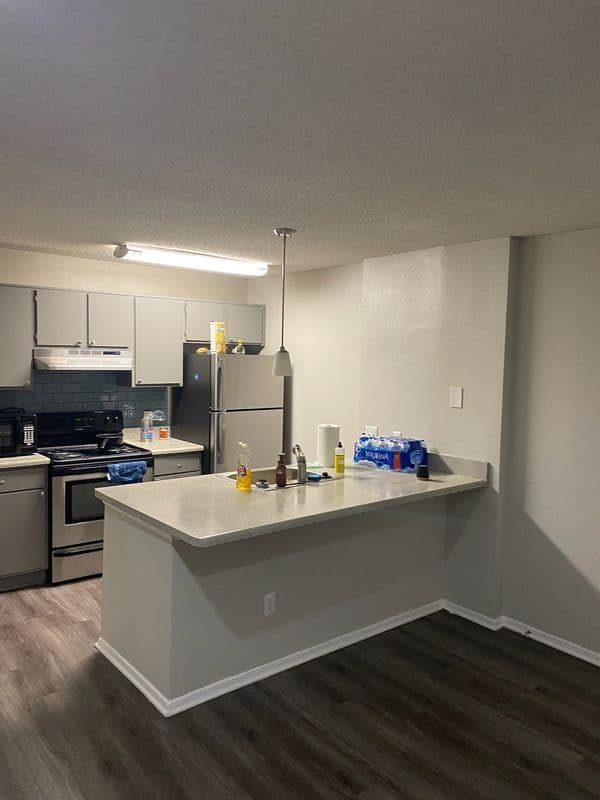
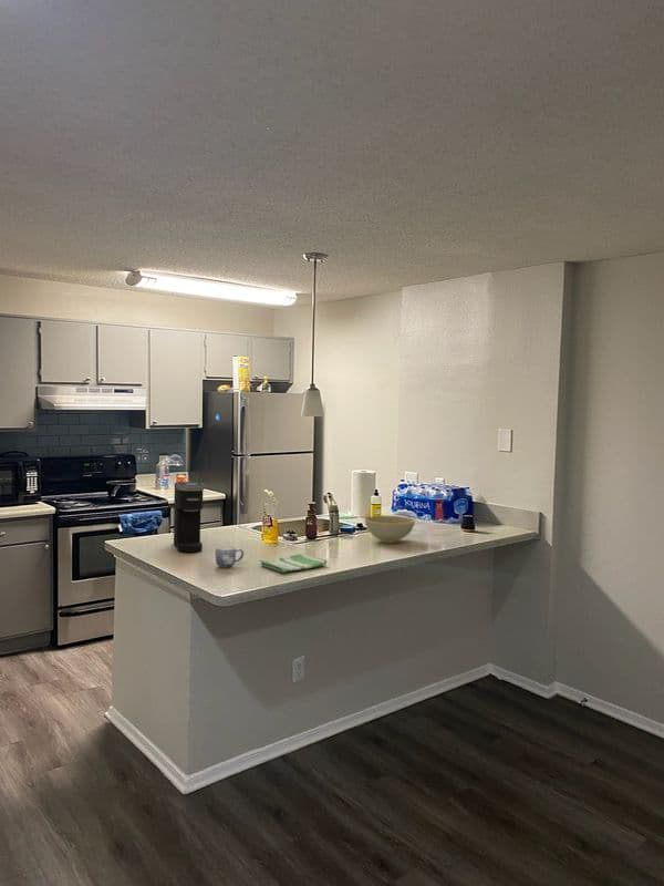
+ coffee maker (188, 514)
+ dish towel (293, 562)
+ mug (229, 557)
+ bowl (388, 530)
